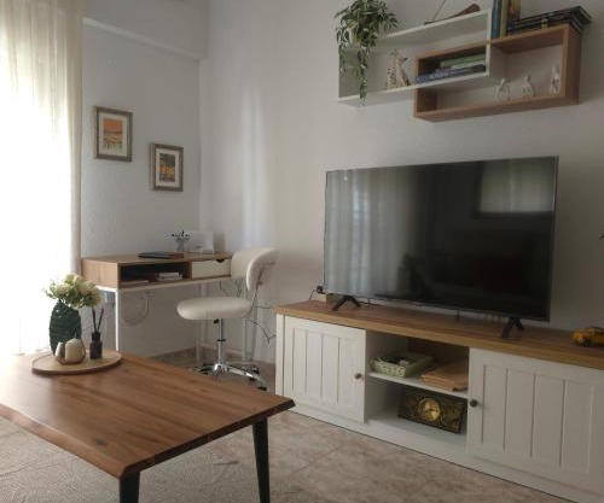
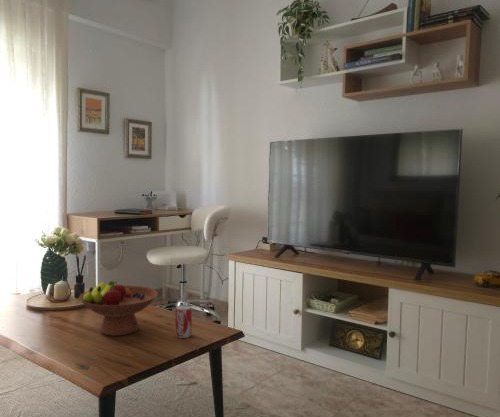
+ fruit bowl (119, 305)
+ beverage can (183, 321)
